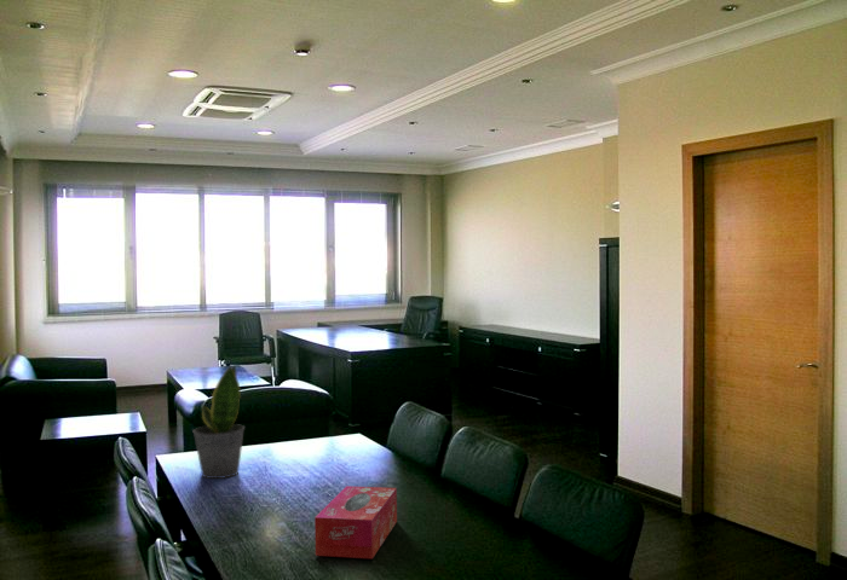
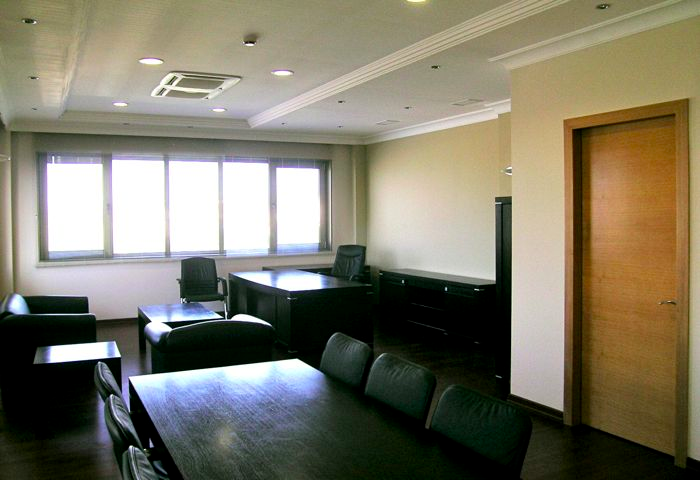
- tissue box (358, 520)
- potted plant (218, 418)
